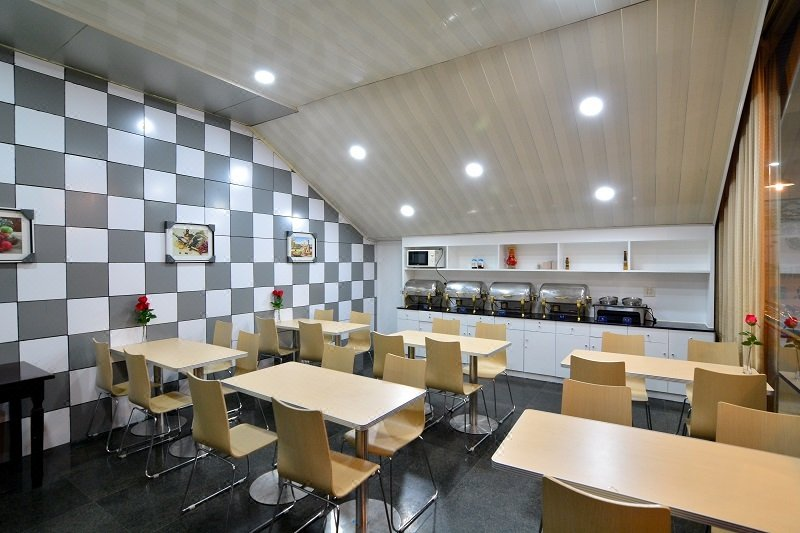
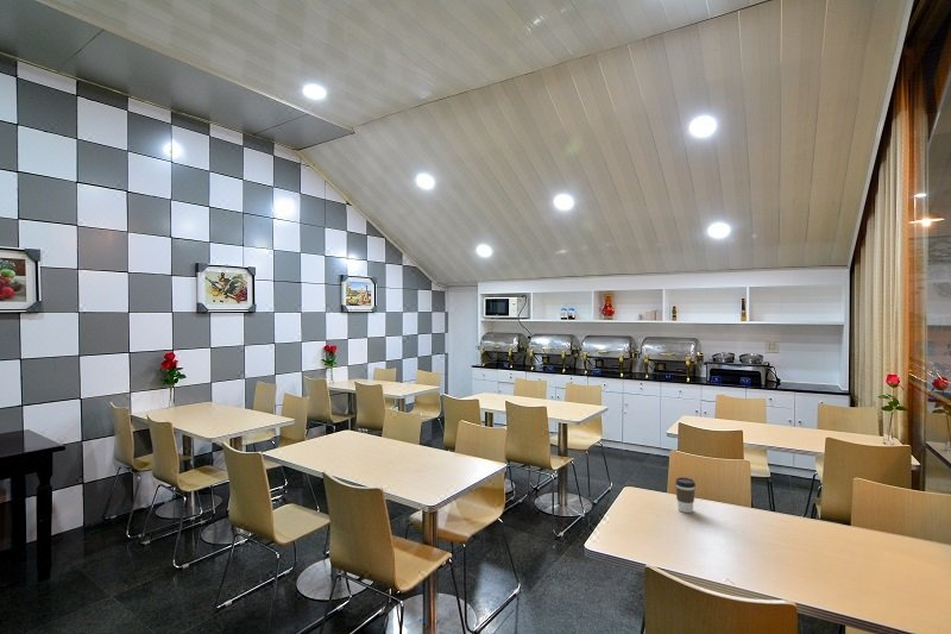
+ coffee cup (685, 495)
